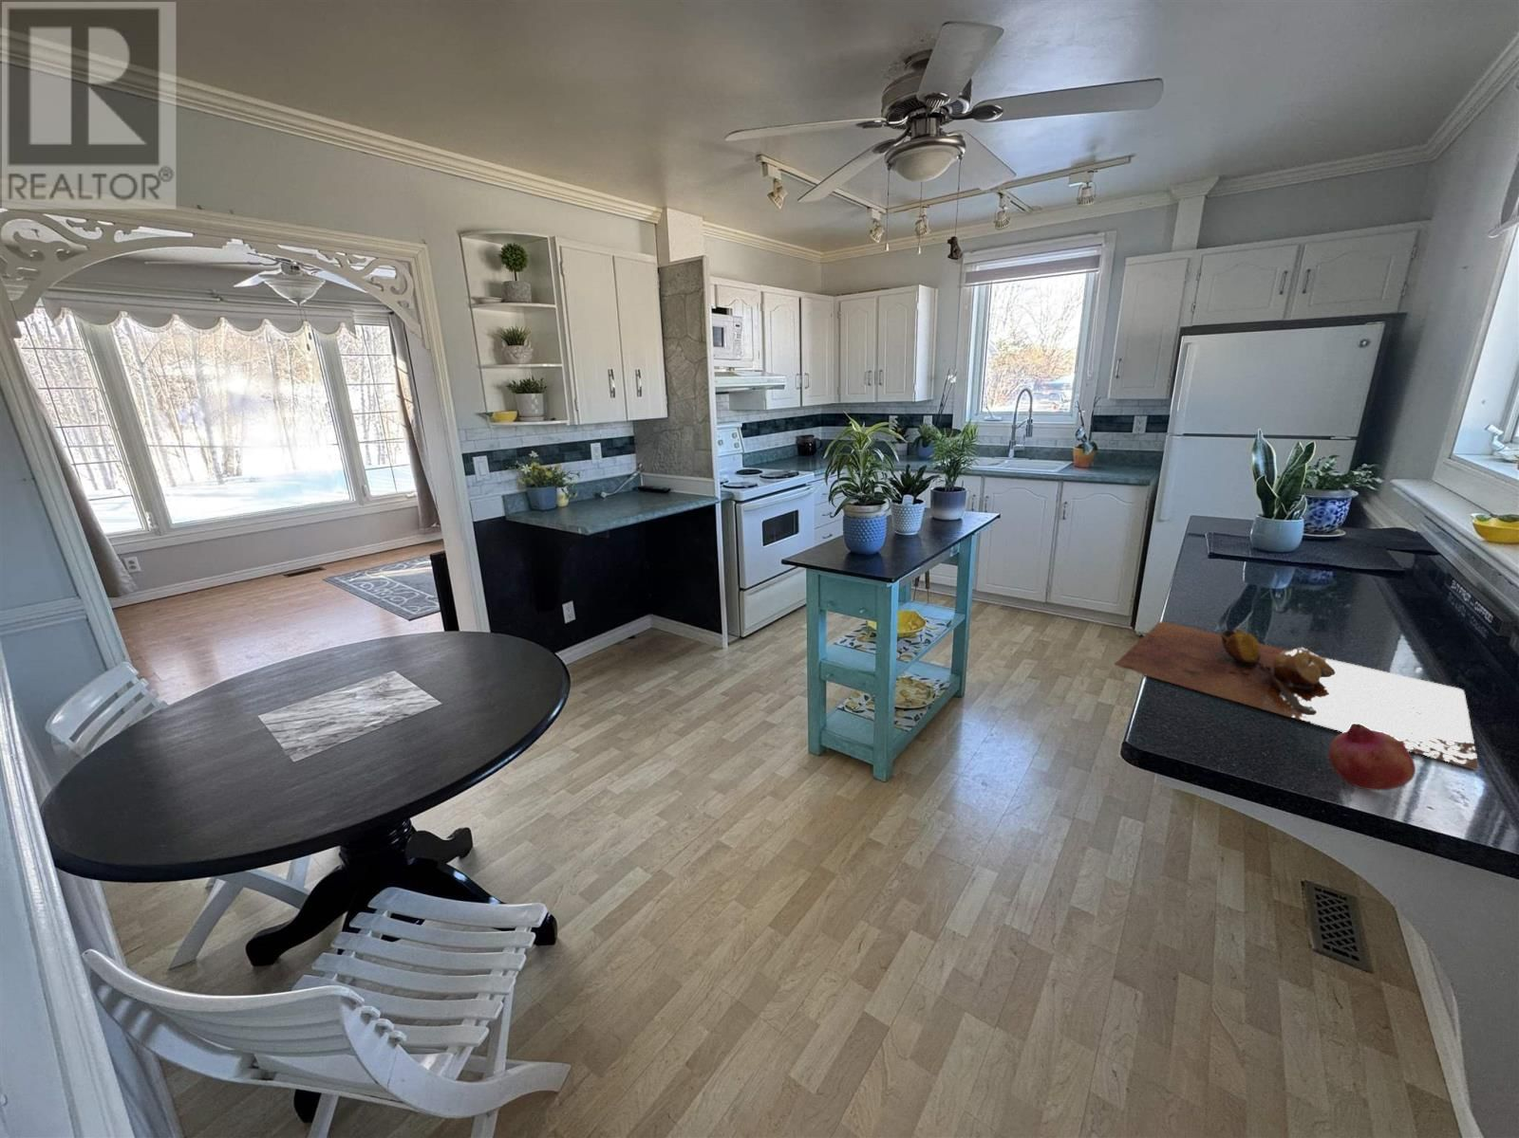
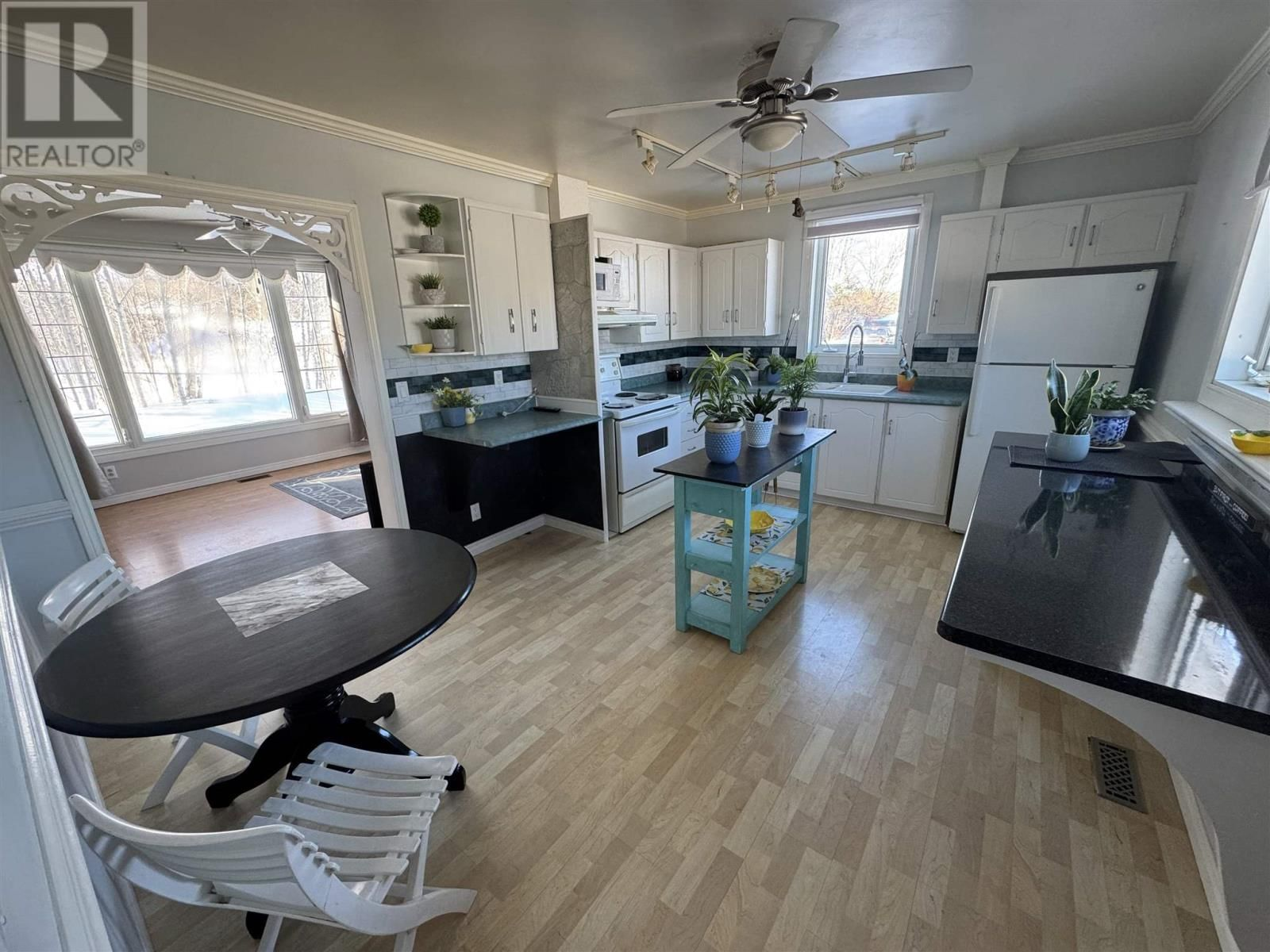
- fruit (1371, 755)
- cutting board (1282, 663)
